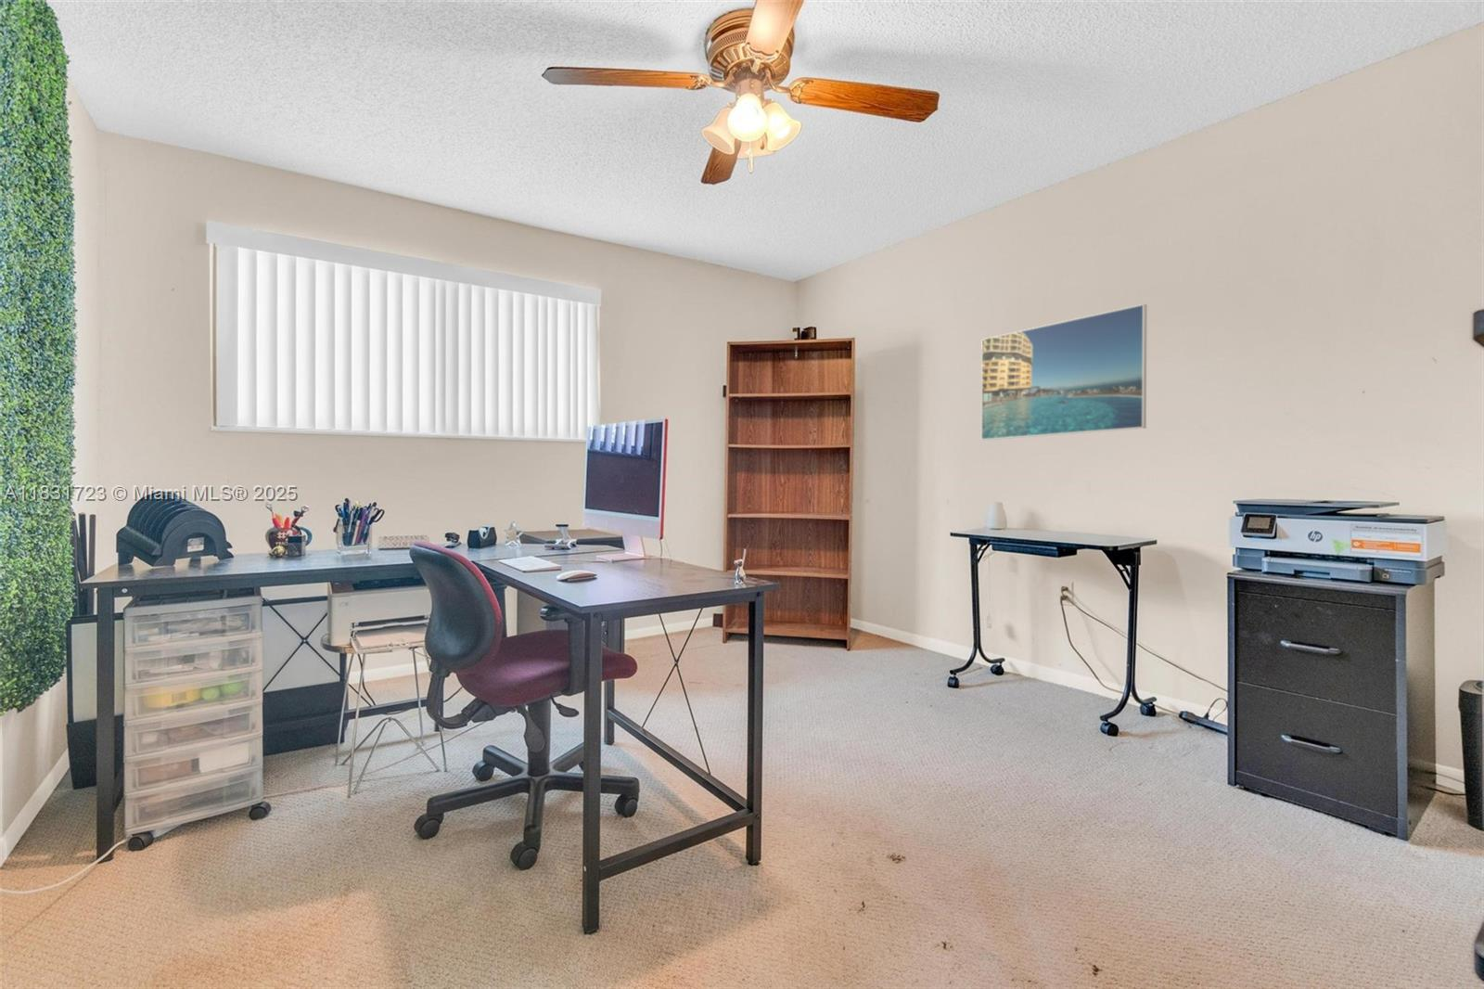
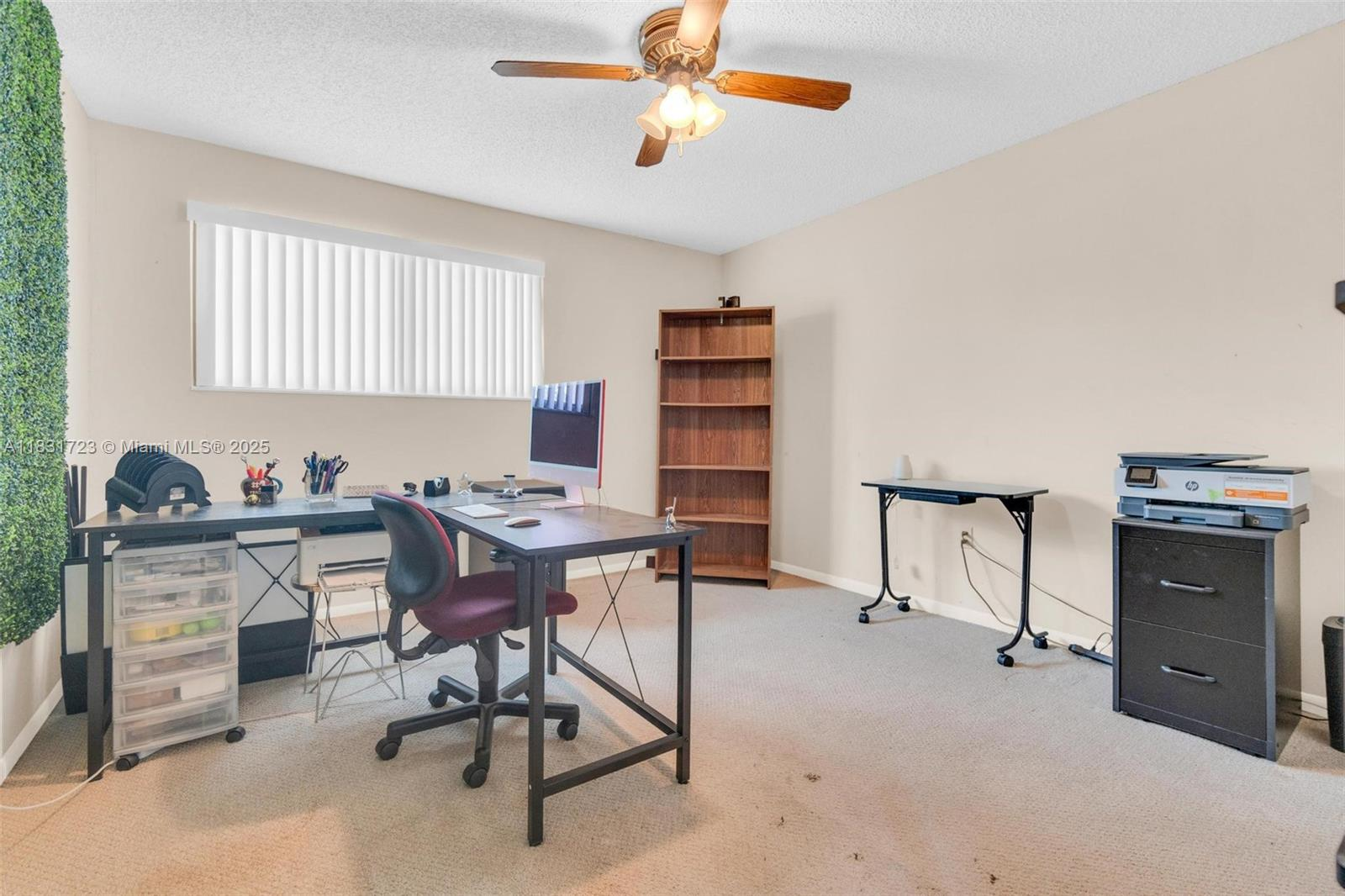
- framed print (1056, 379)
